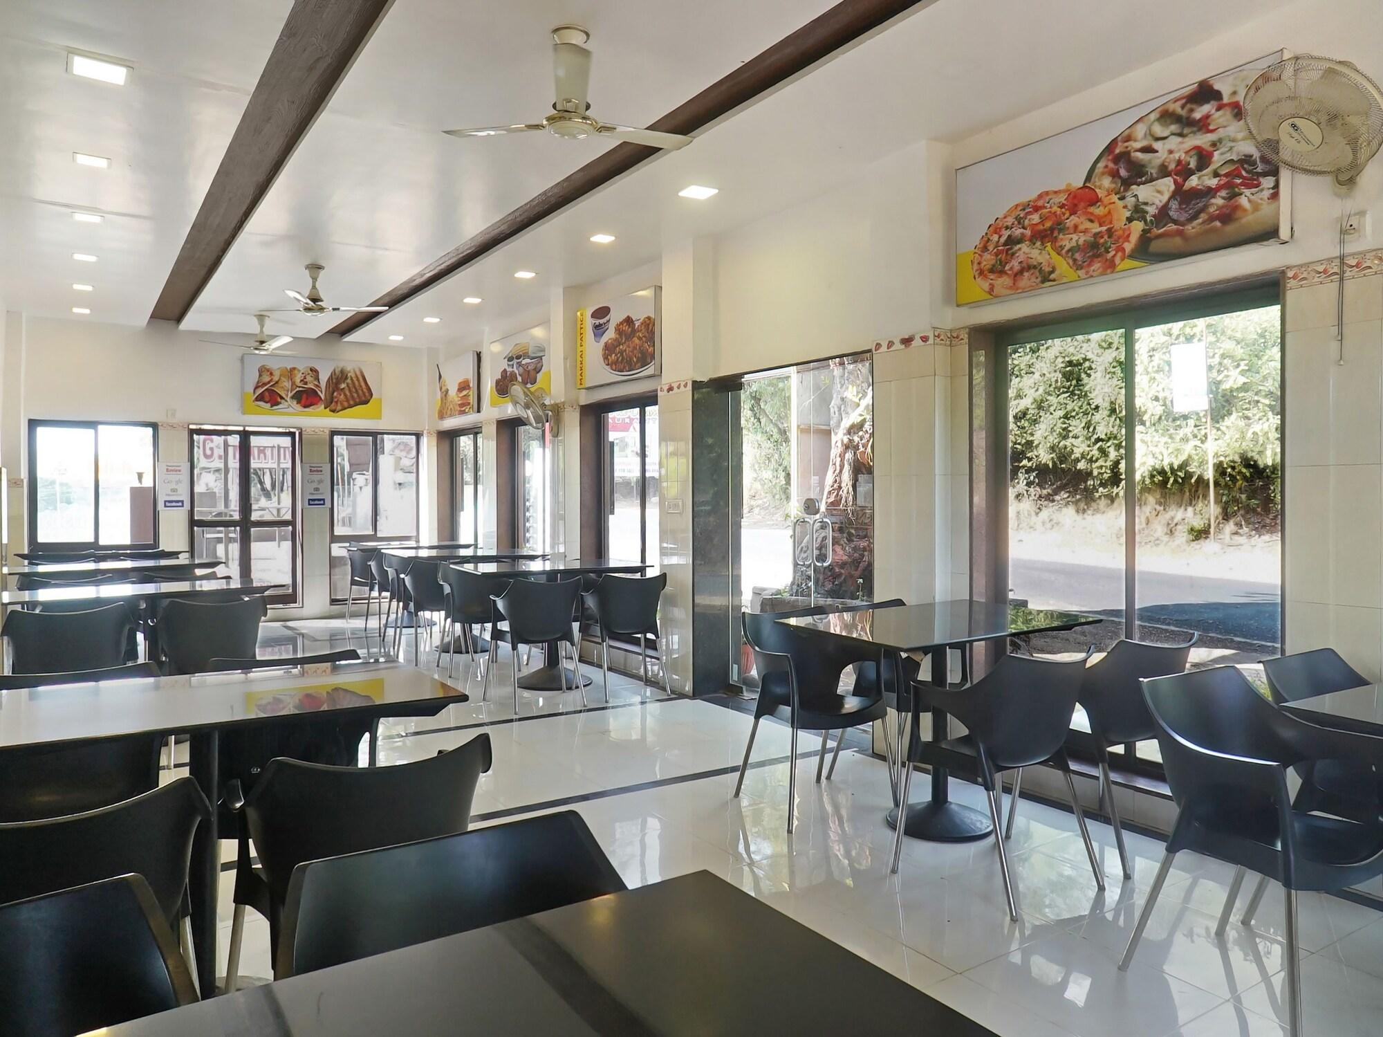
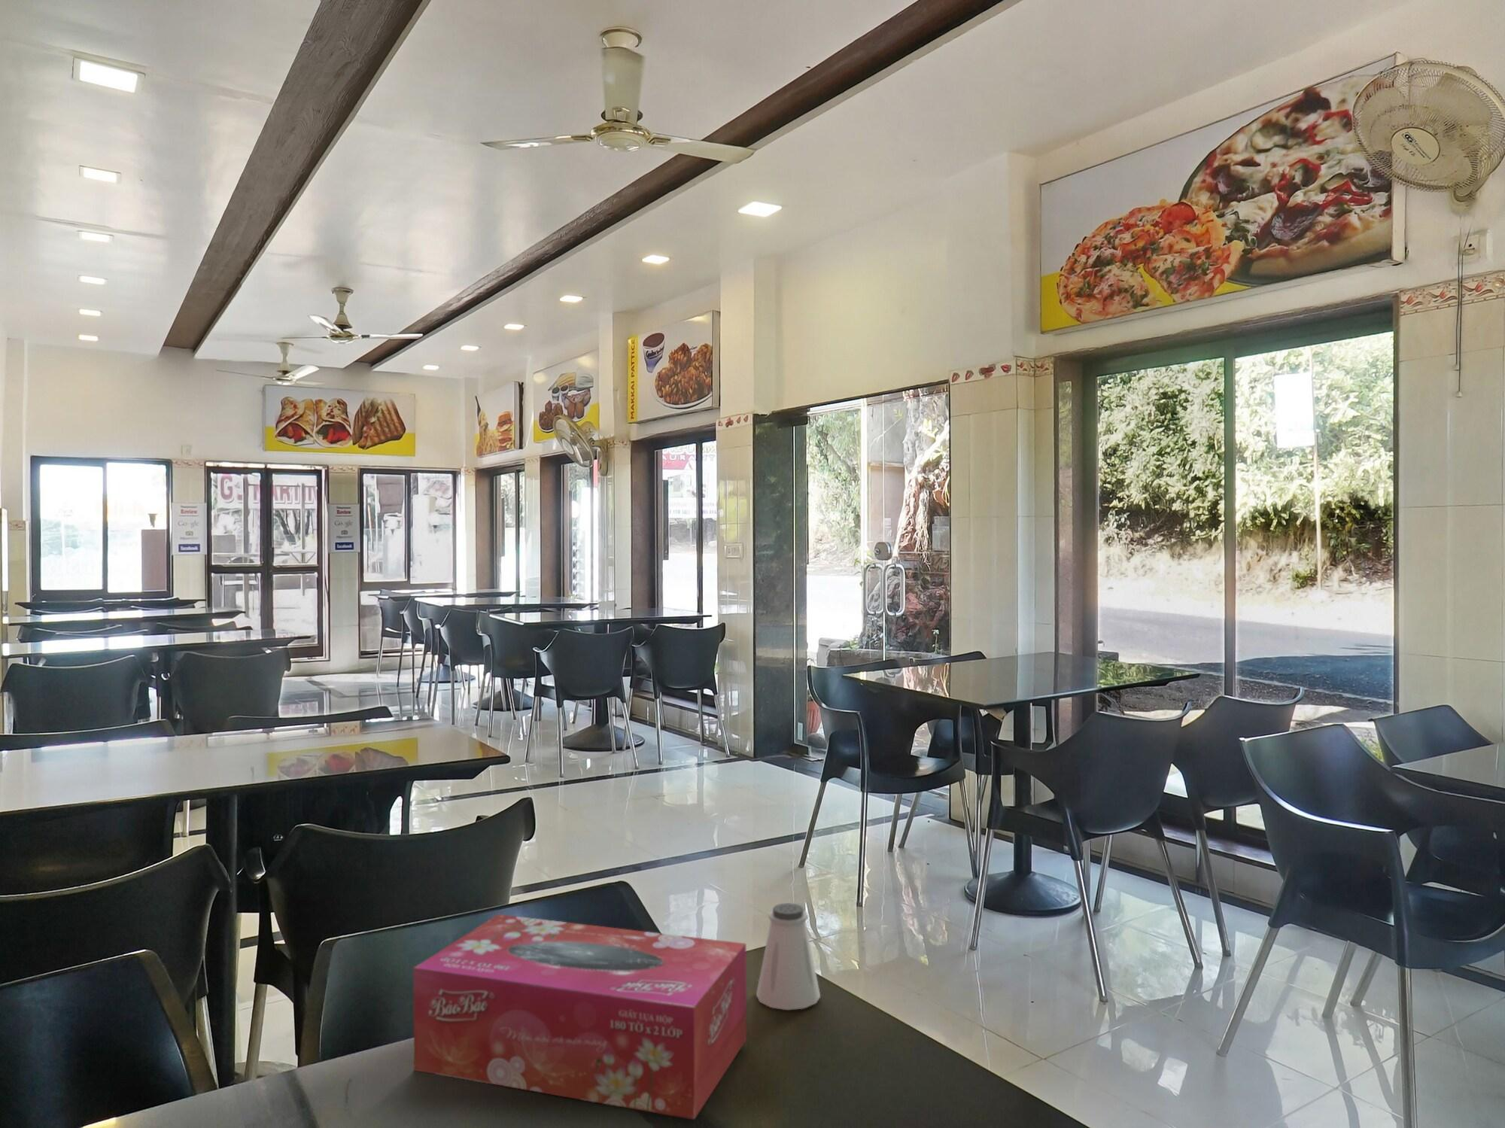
+ saltshaker (788, 951)
+ tissue box (584, 1005)
